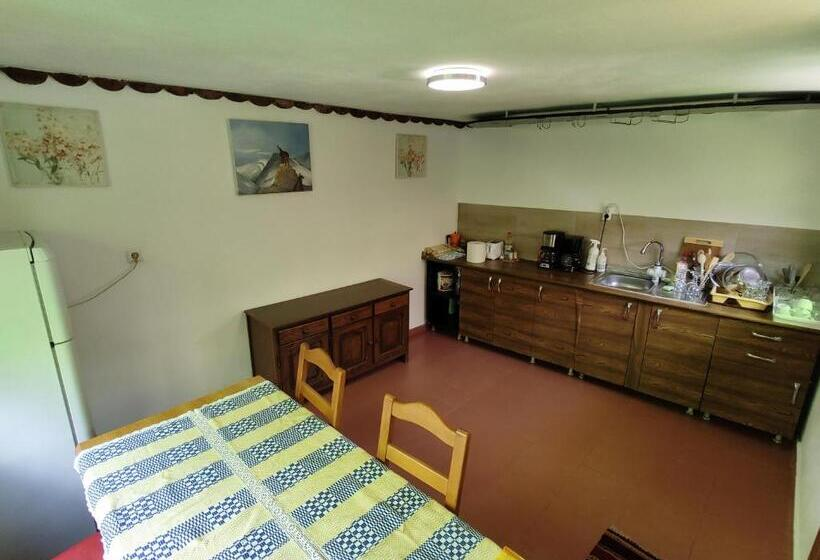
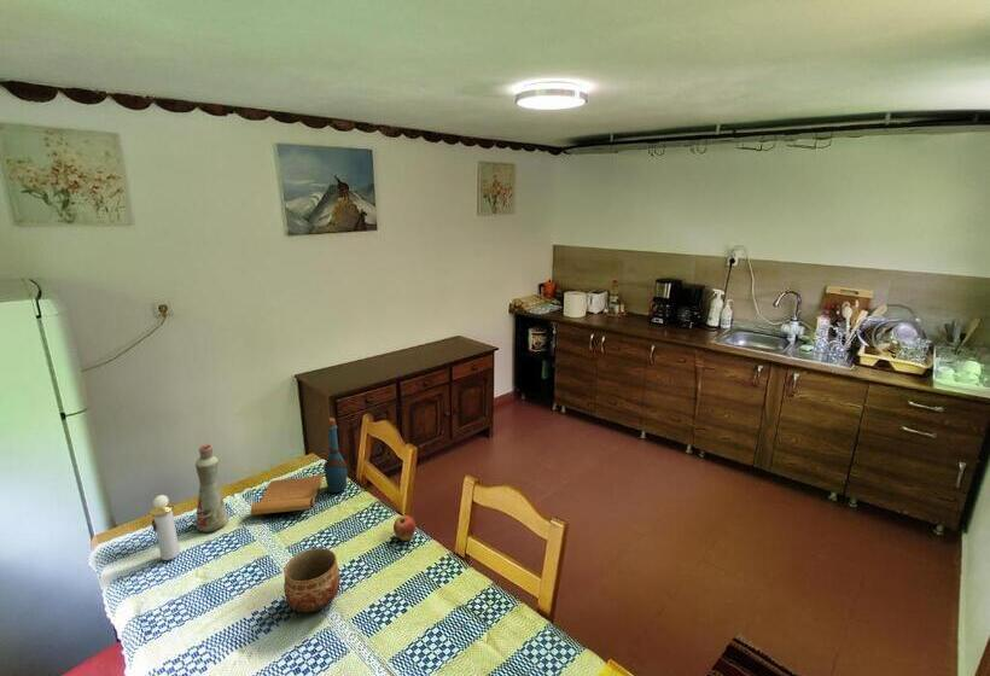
+ bowl (311, 583)
+ perfume bottle (165, 526)
+ message in a bottle (305, 477)
+ fruit (404, 526)
+ bottle (206, 485)
